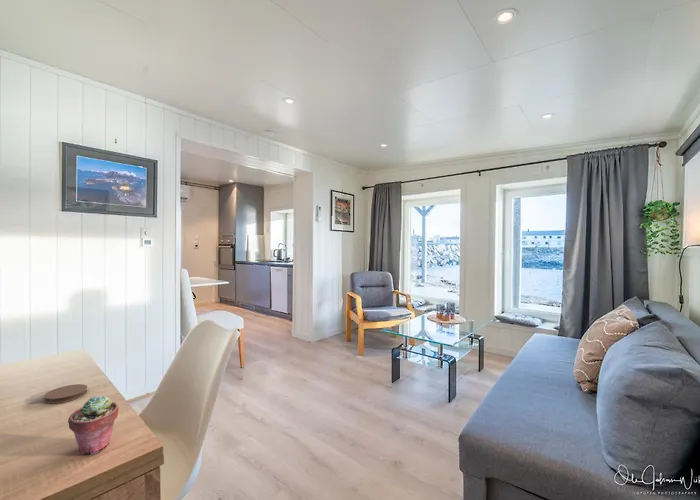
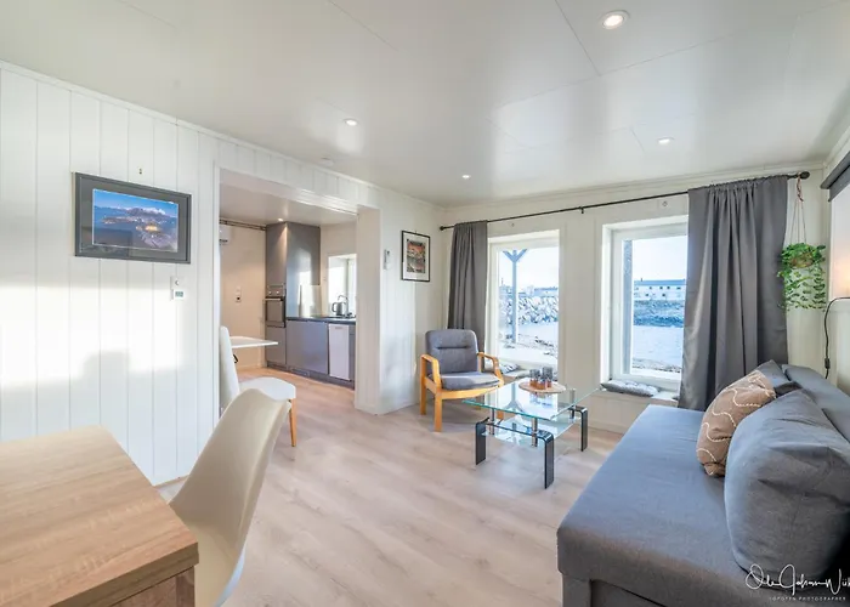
- potted succulent (94, 421)
- coaster (66, 393)
